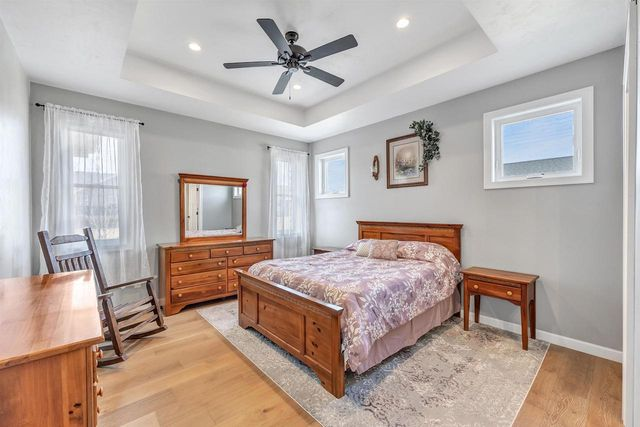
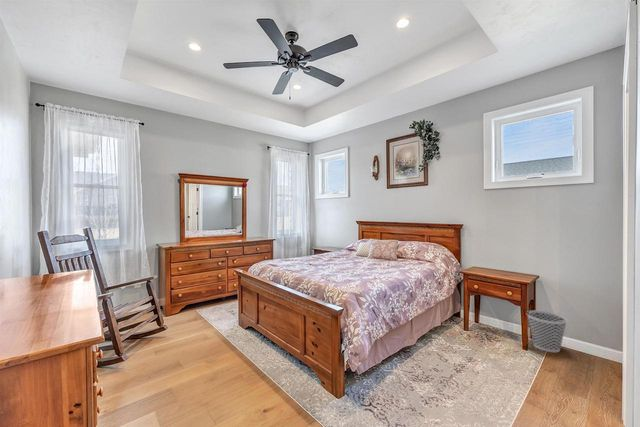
+ wastebasket (546, 331)
